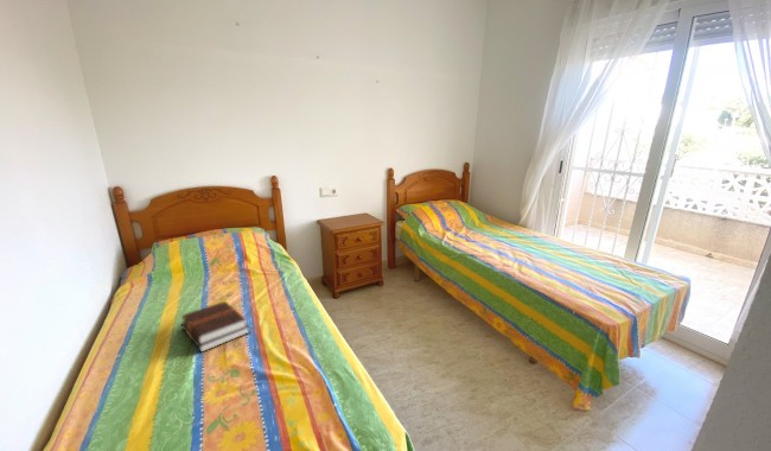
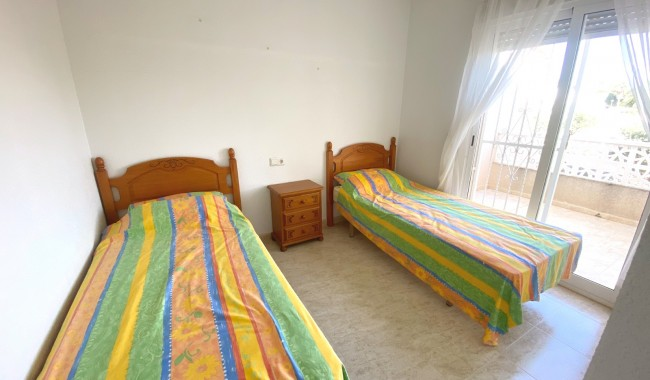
- hardback book (214, 323)
